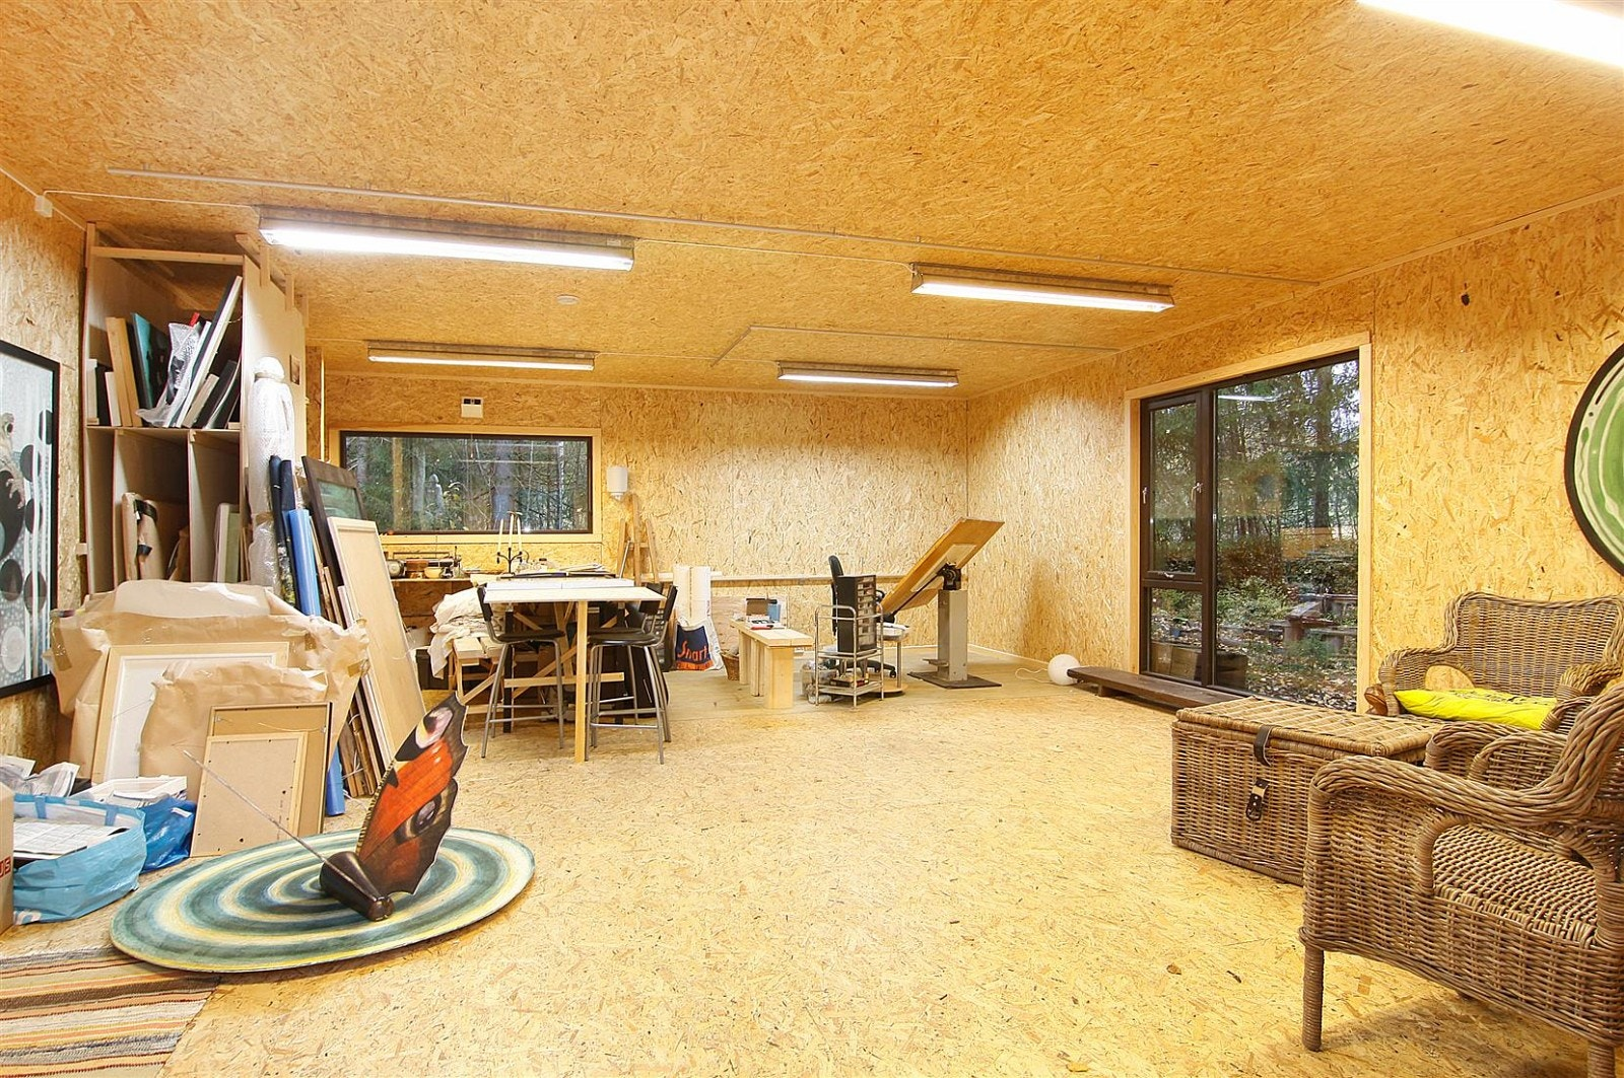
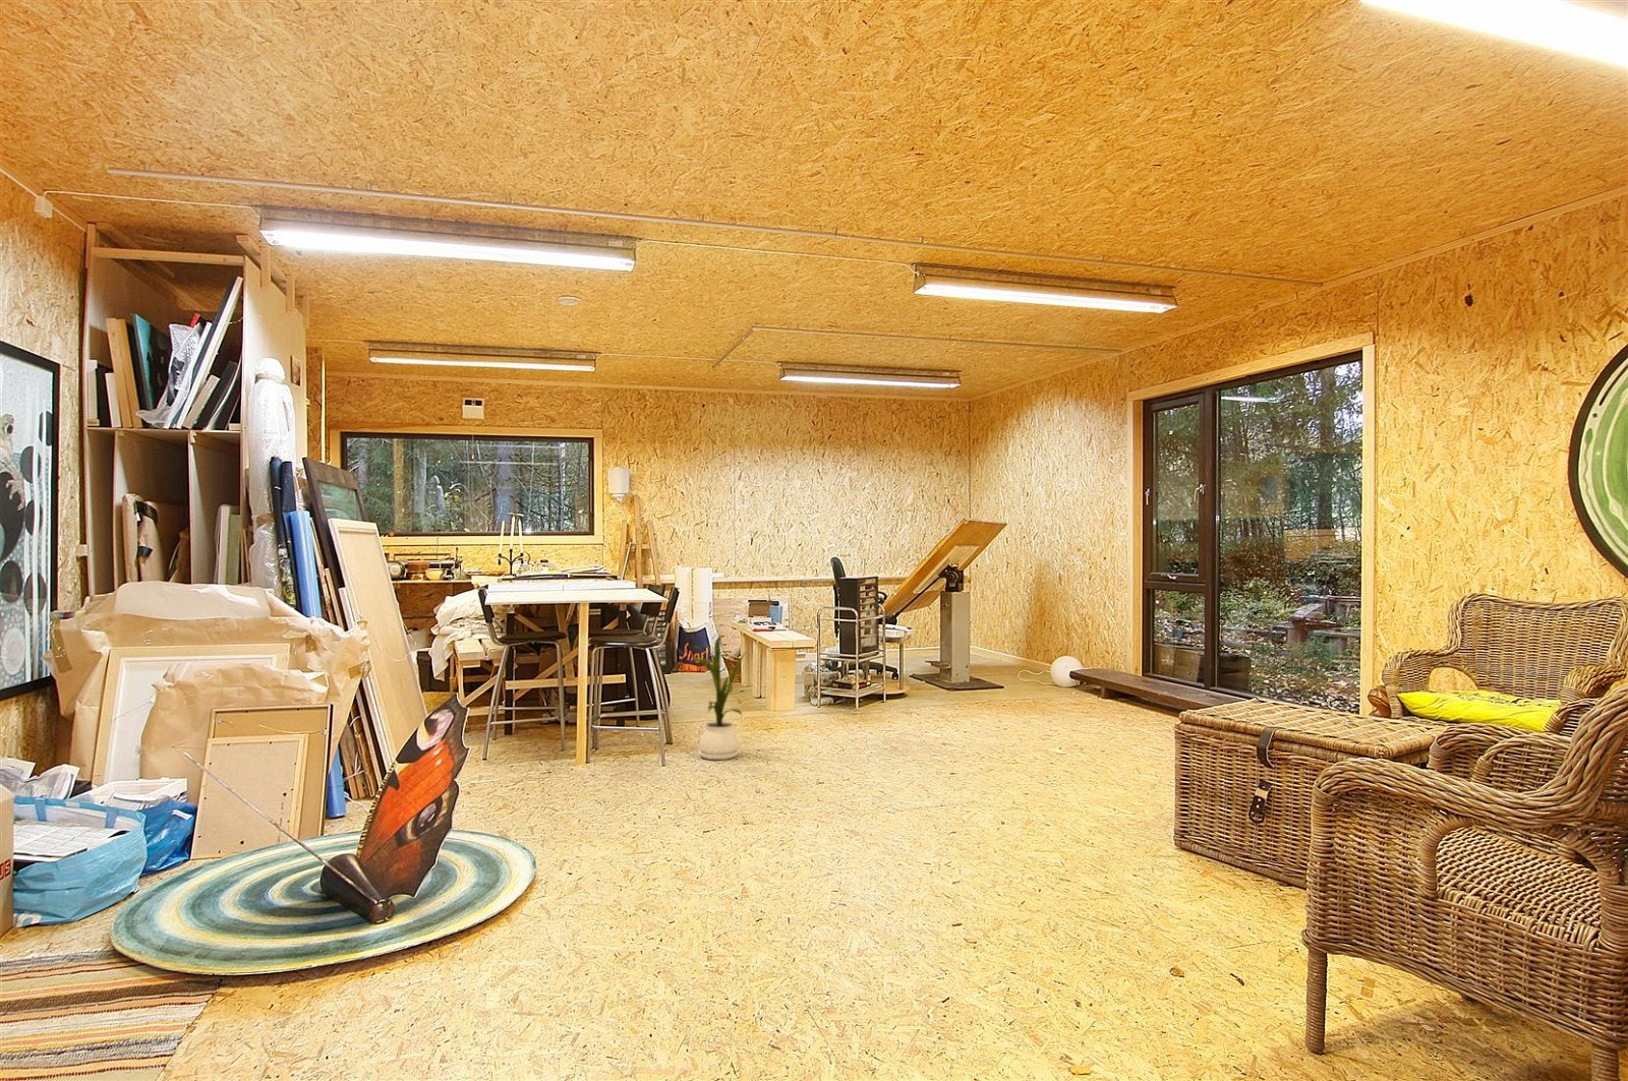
+ house plant (717, 694)
